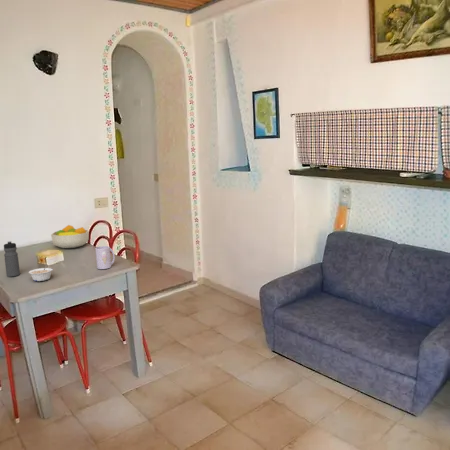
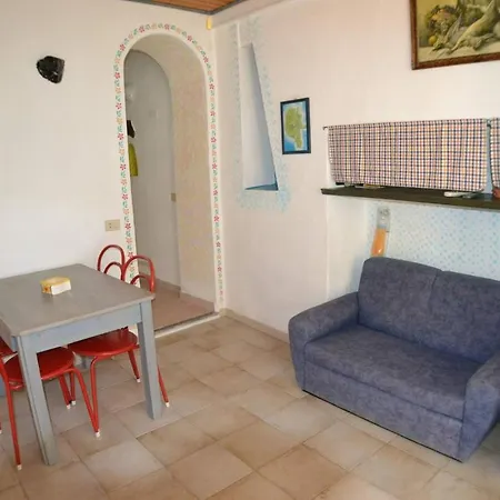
- mug (105, 257)
- water bottle (11, 258)
- fruit bowl (70, 235)
- legume (40, 273)
